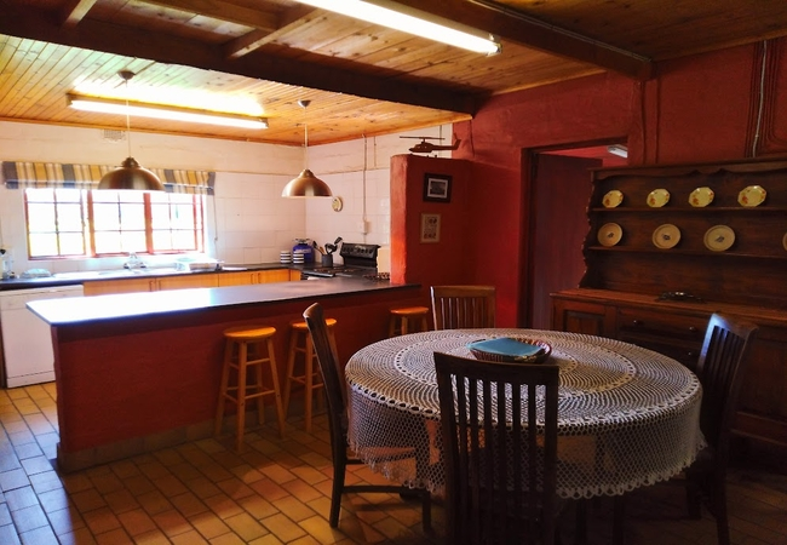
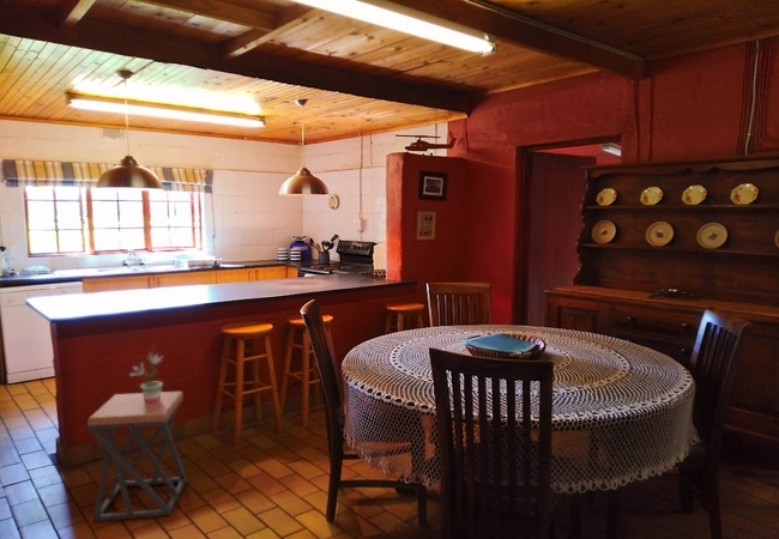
+ stool (140, 452)
+ potted plant (147, 373)
